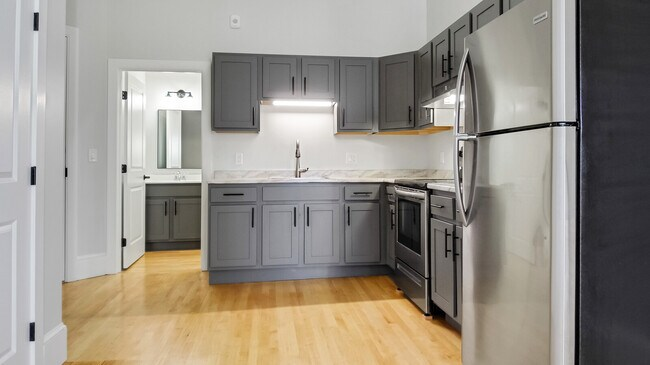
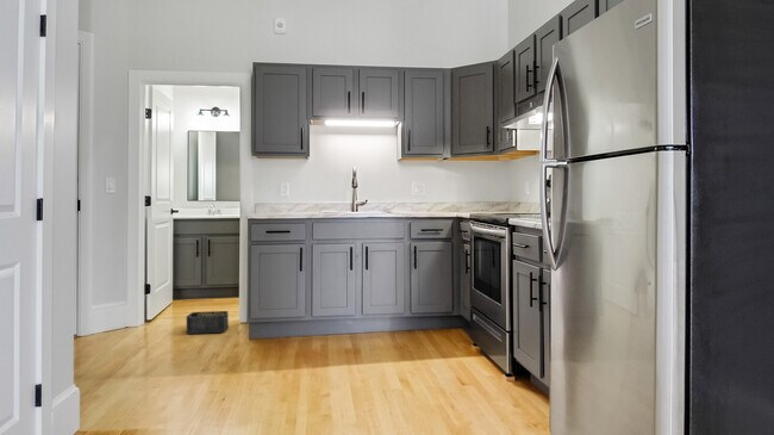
+ storage bin (207, 322)
